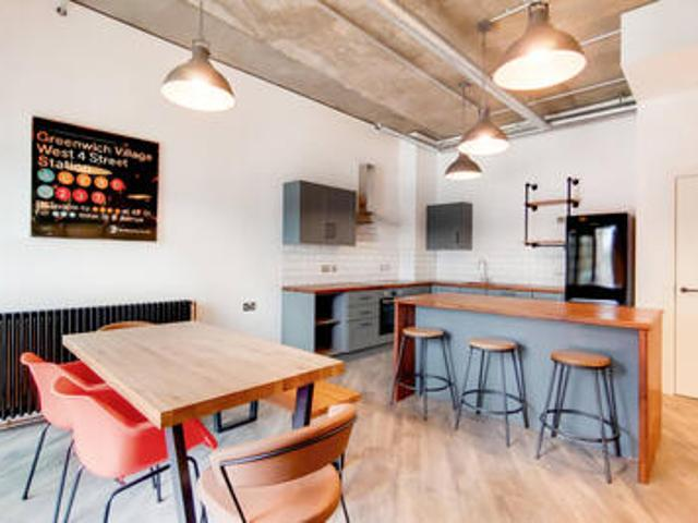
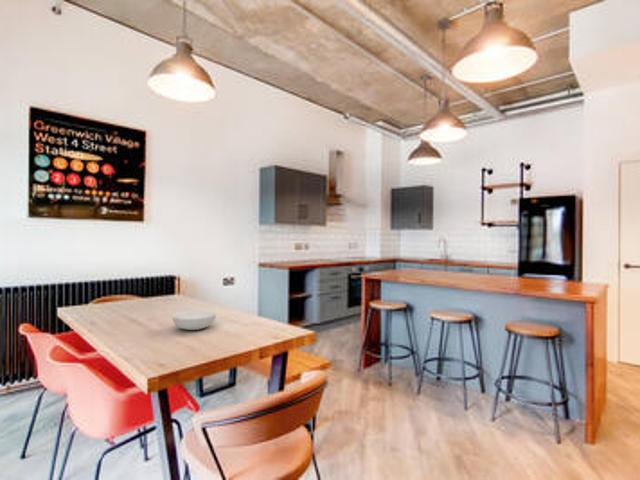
+ serving bowl (194, 321)
